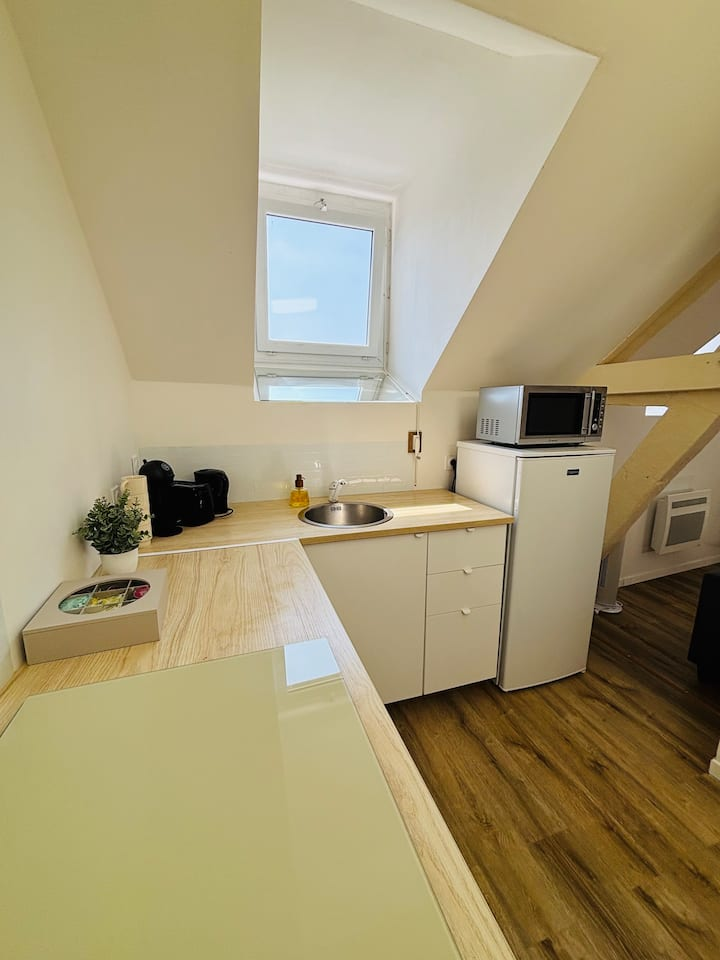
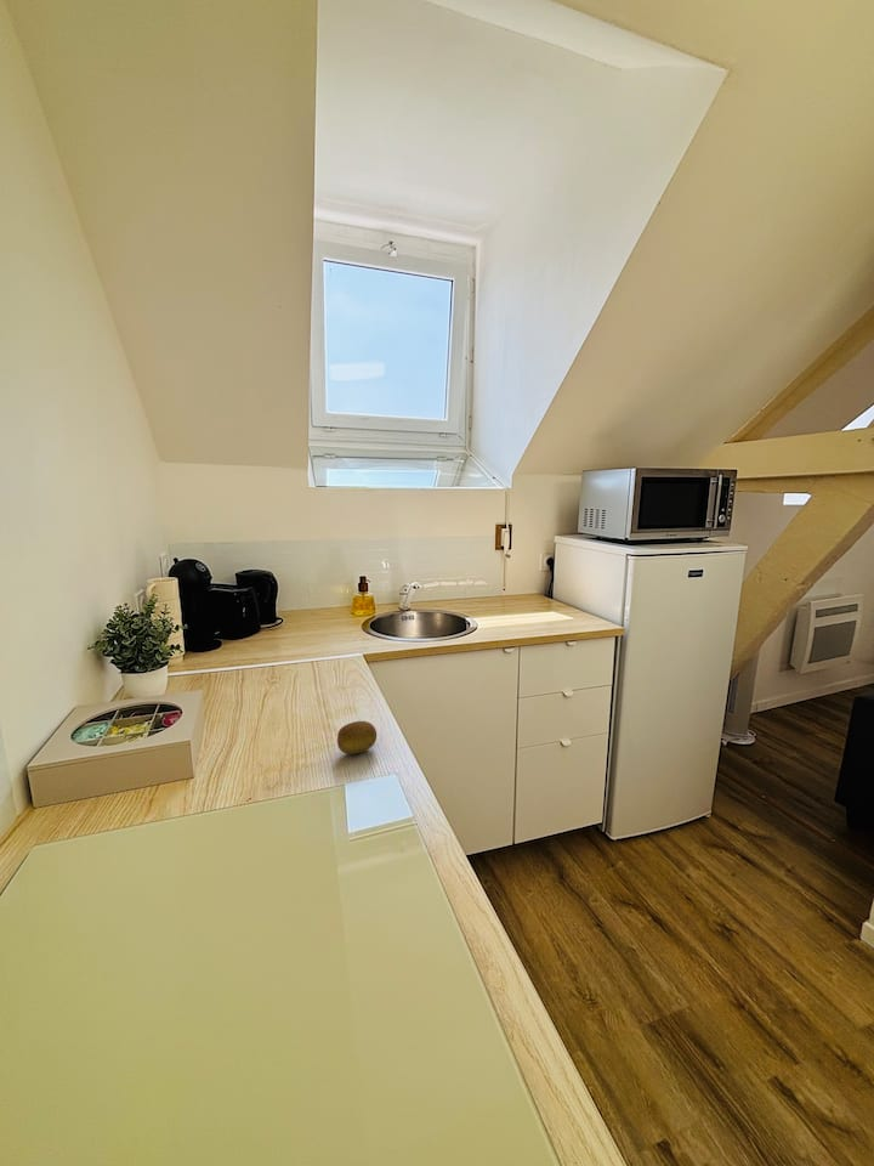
+ fruit (357, 737)
